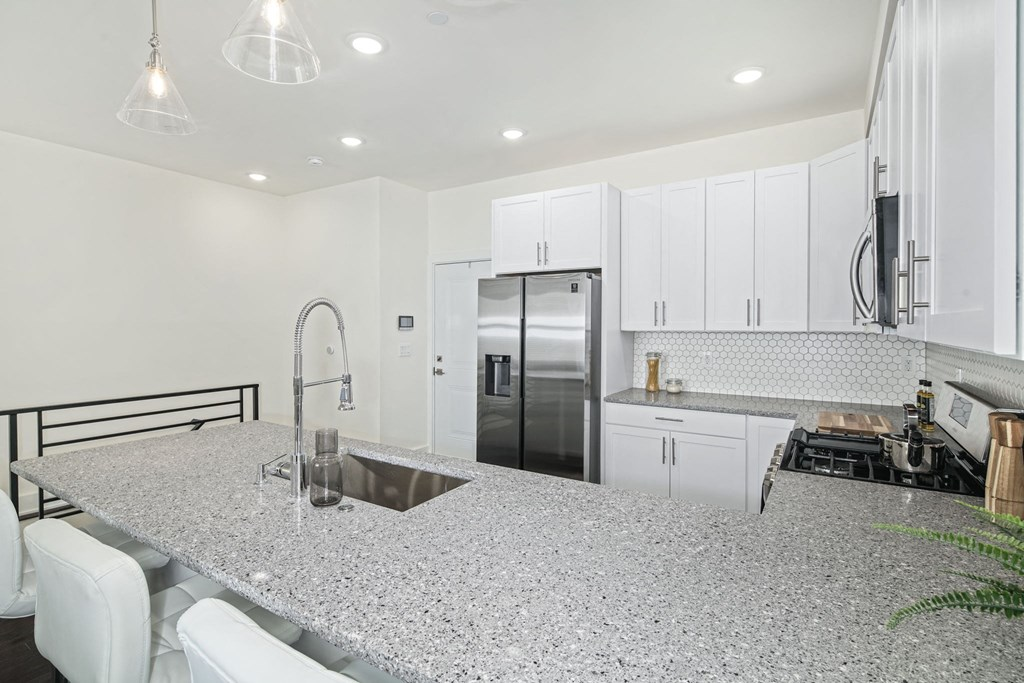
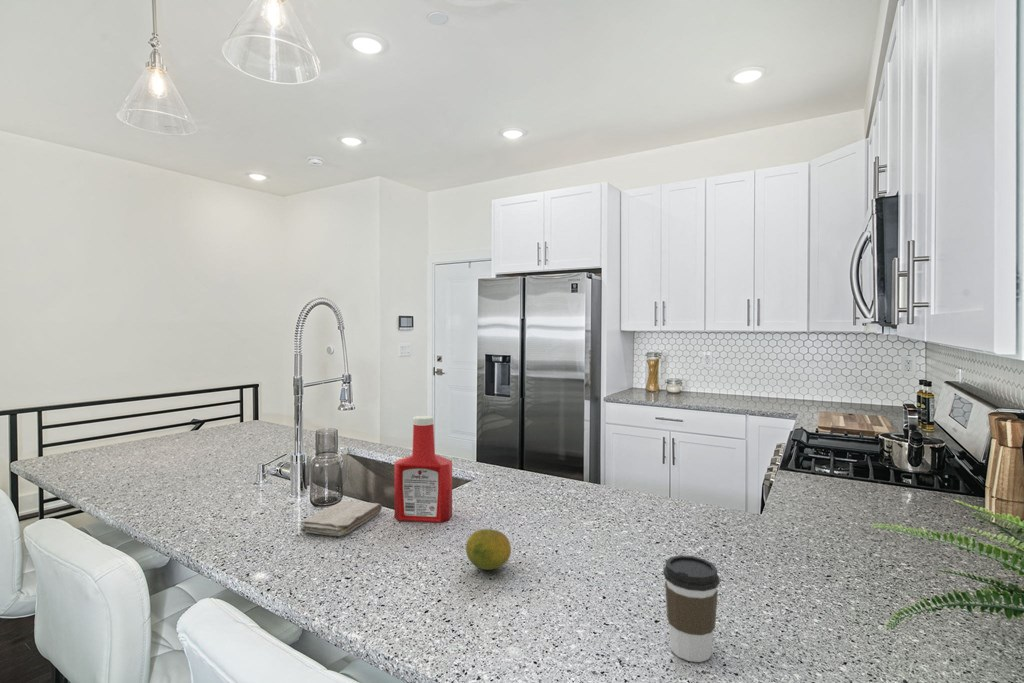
+ fruit (488, 548)
+ washcloth (342, 516)
+ coffee cup (690, 607)
+ soap bottle (423, 467)
